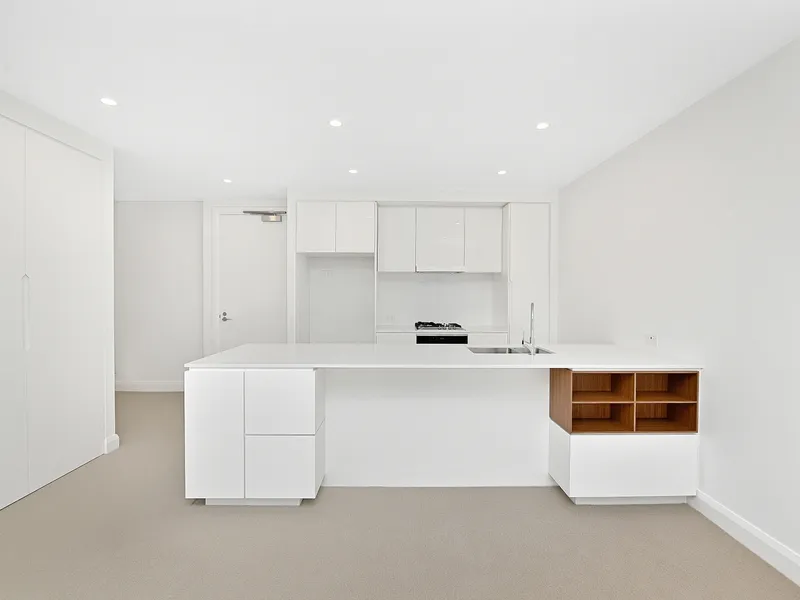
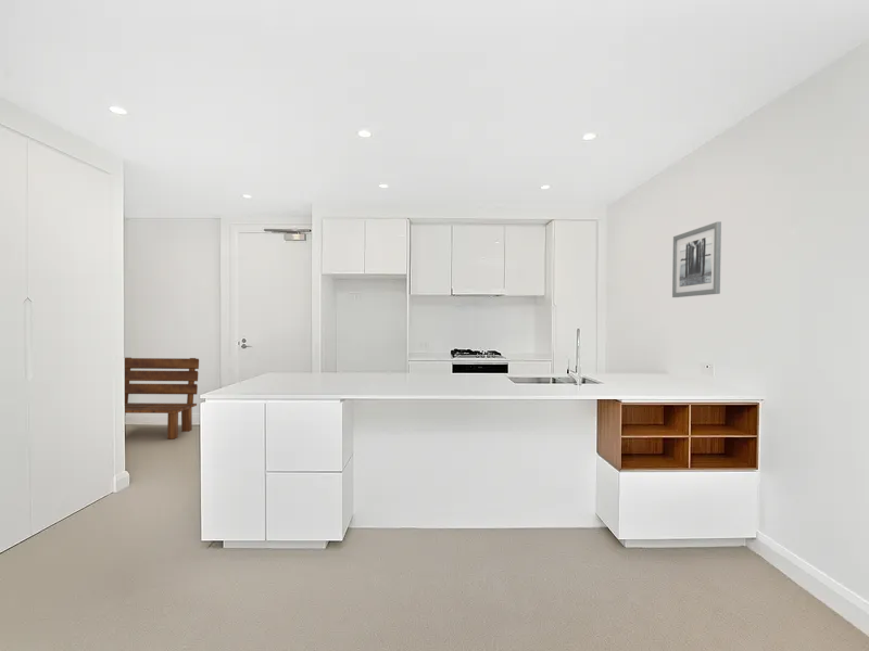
+ bench (147, 393)
+ wall art (694, 263)
